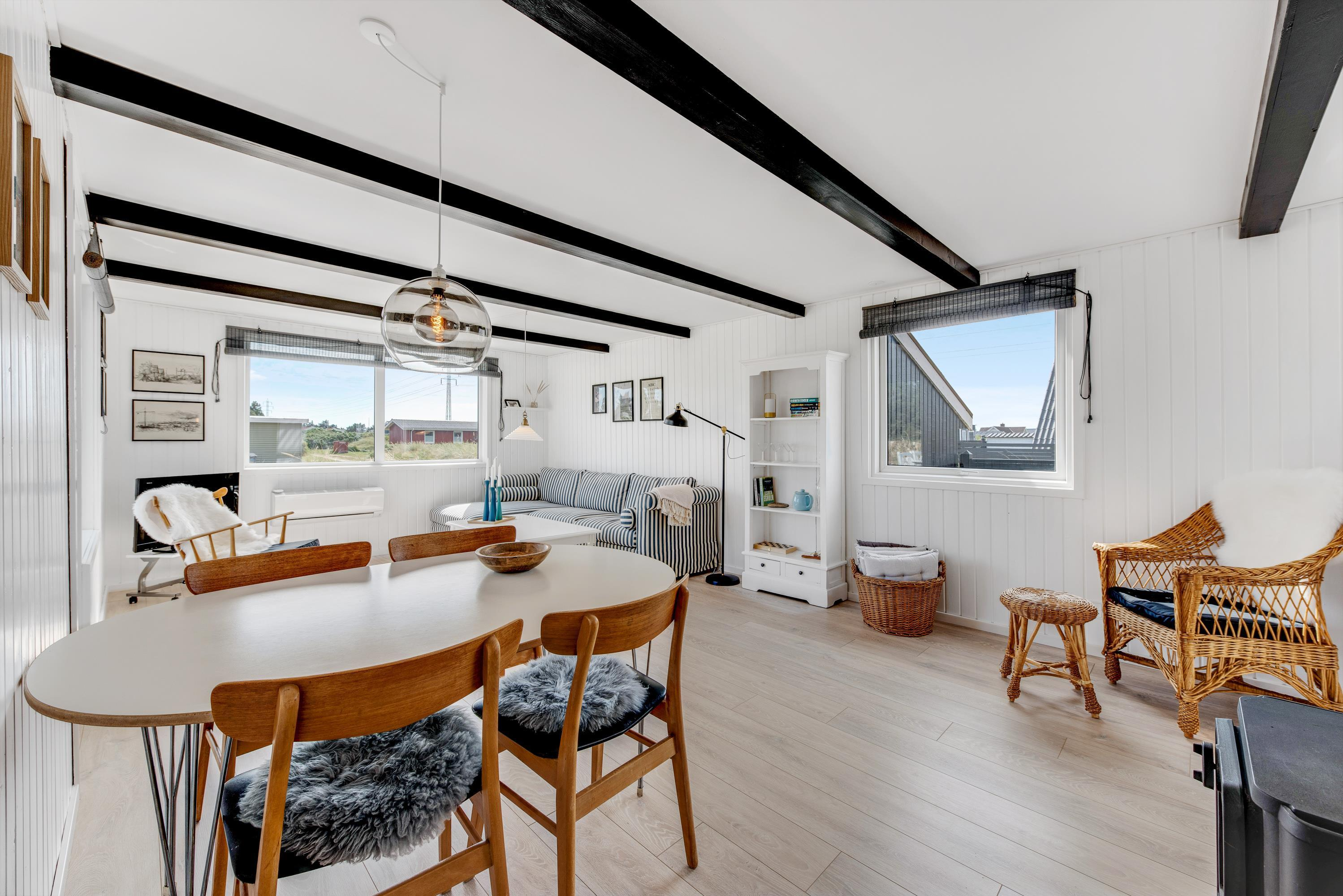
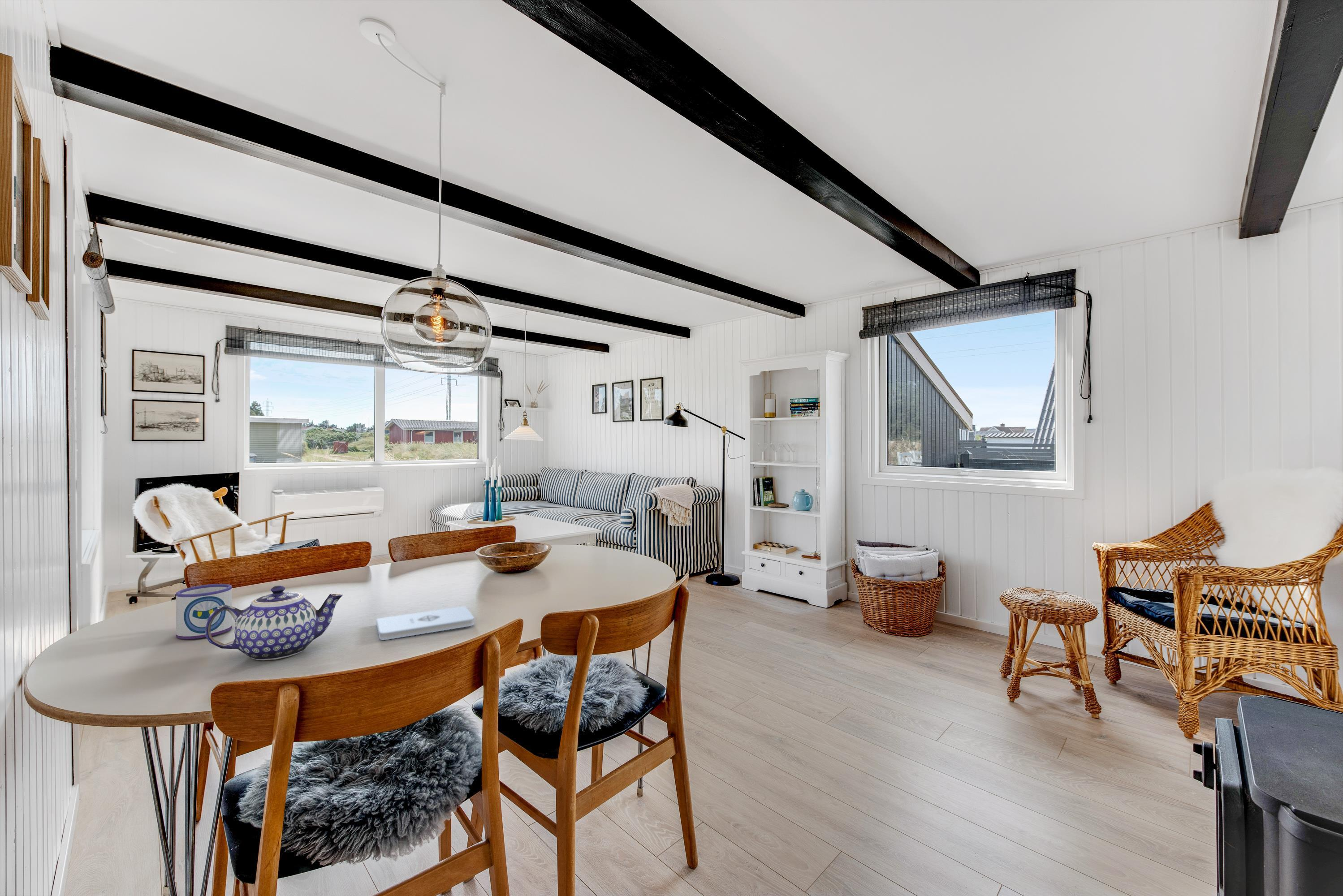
+ teapot (278, 619)
+ notepad (426, 622)
+ mug (200, 609)
